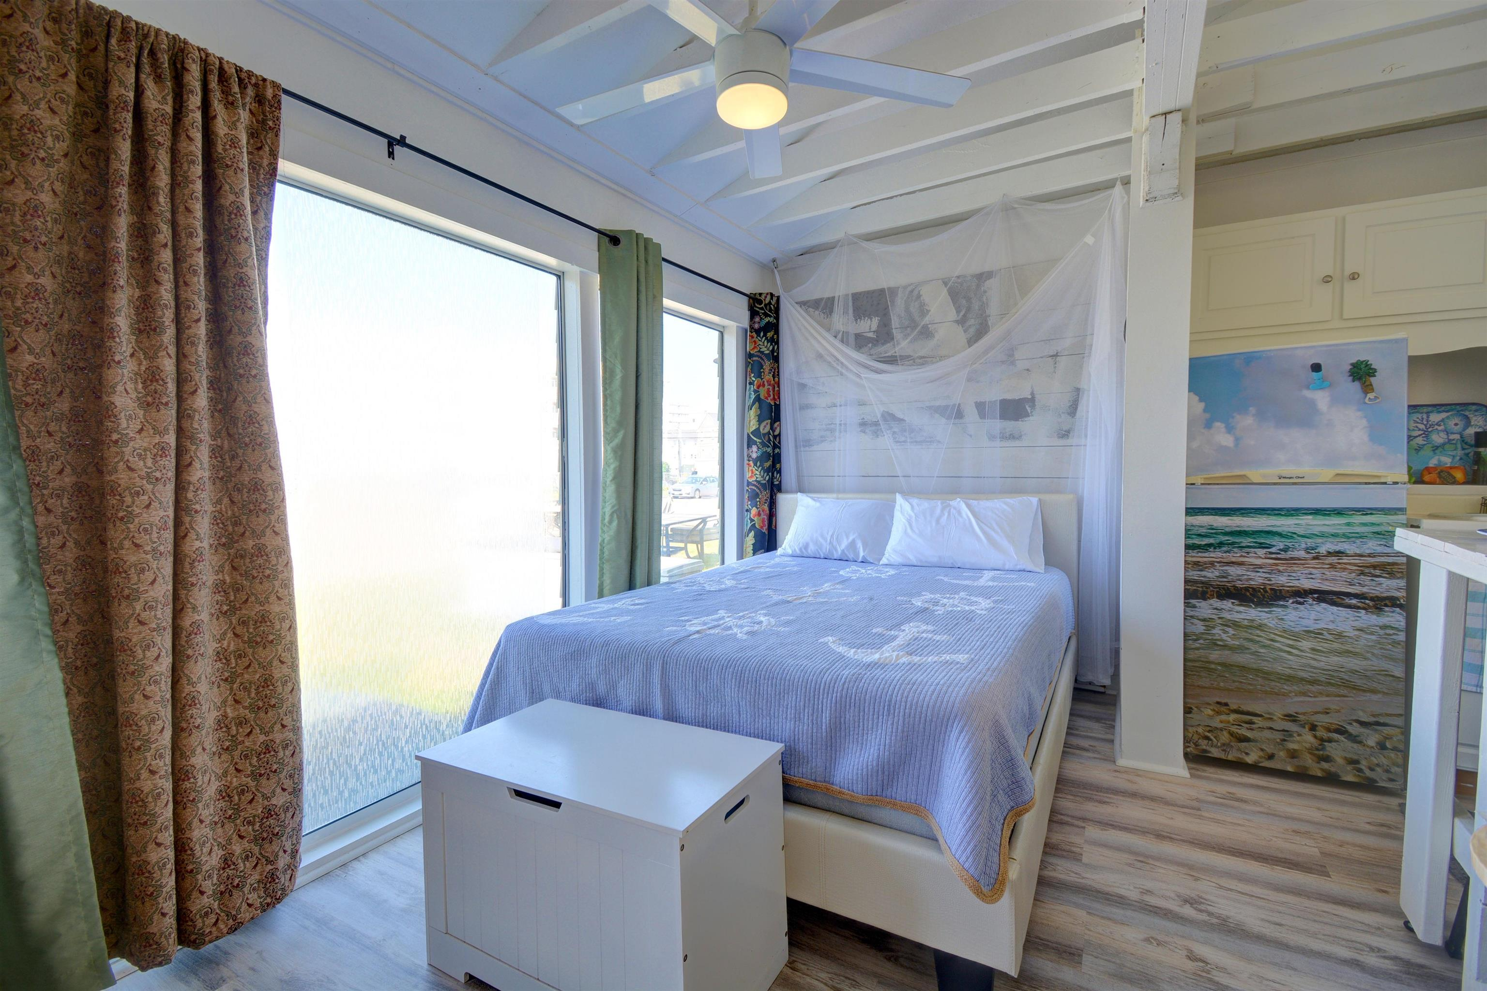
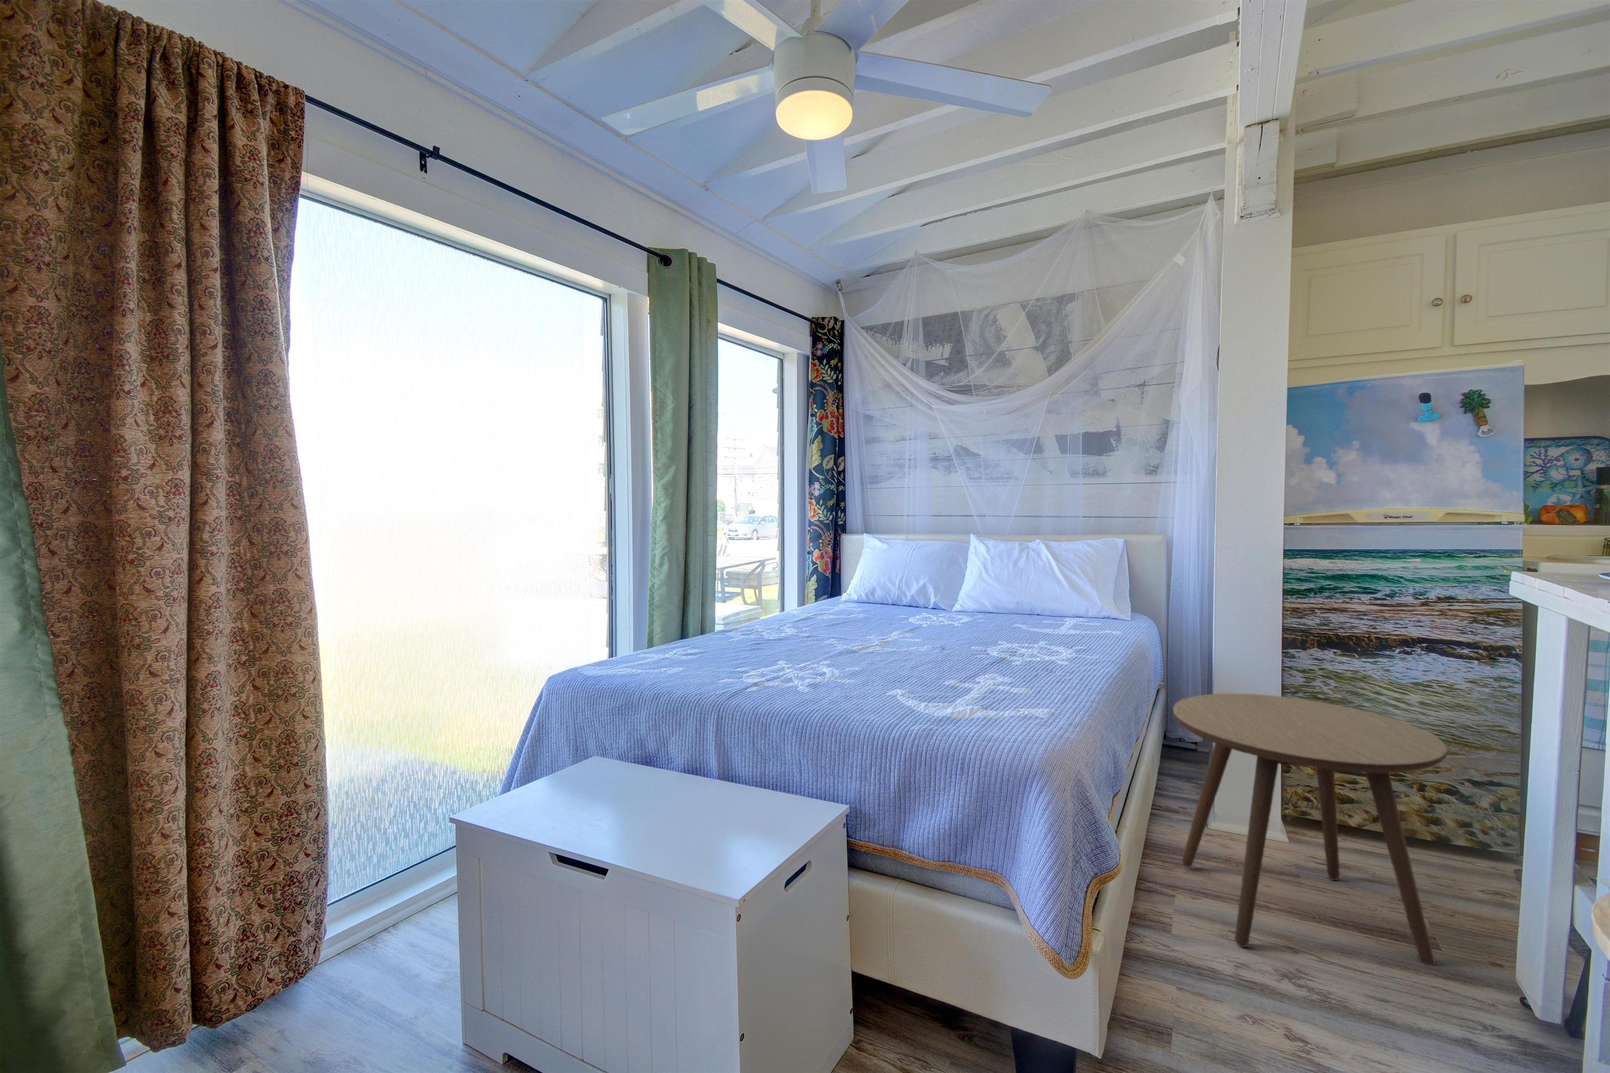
+ side table (1270, 811)
